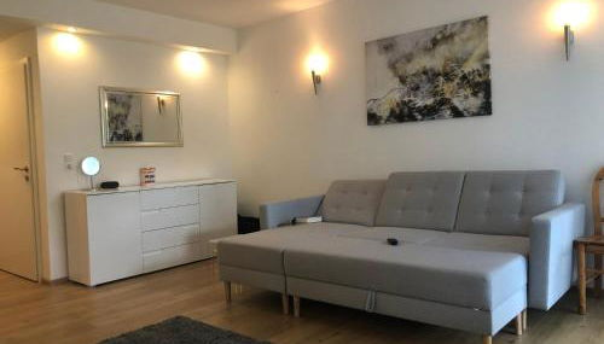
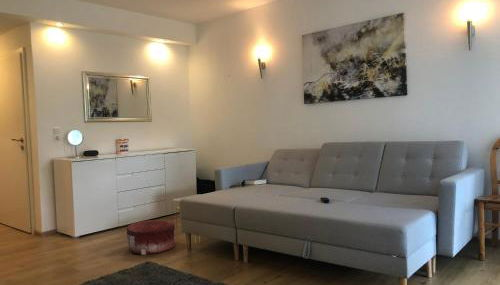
+ pouf (150, 234)
